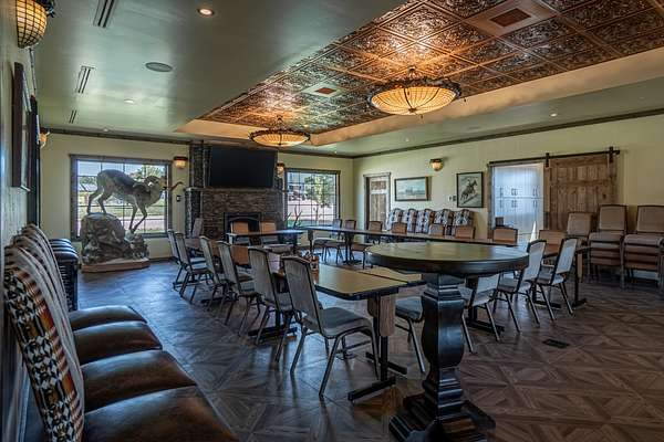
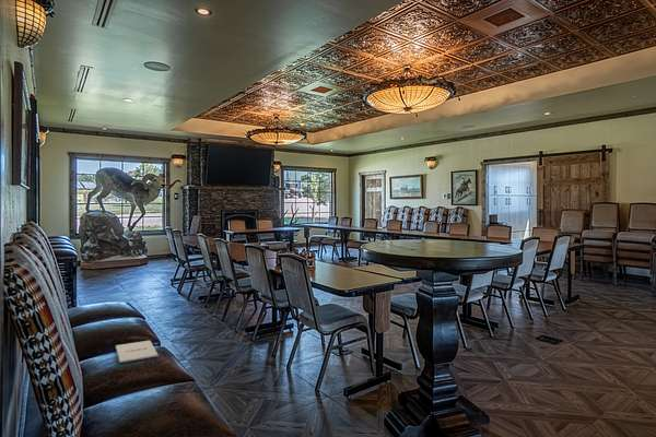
+ magazine (136, 351)
